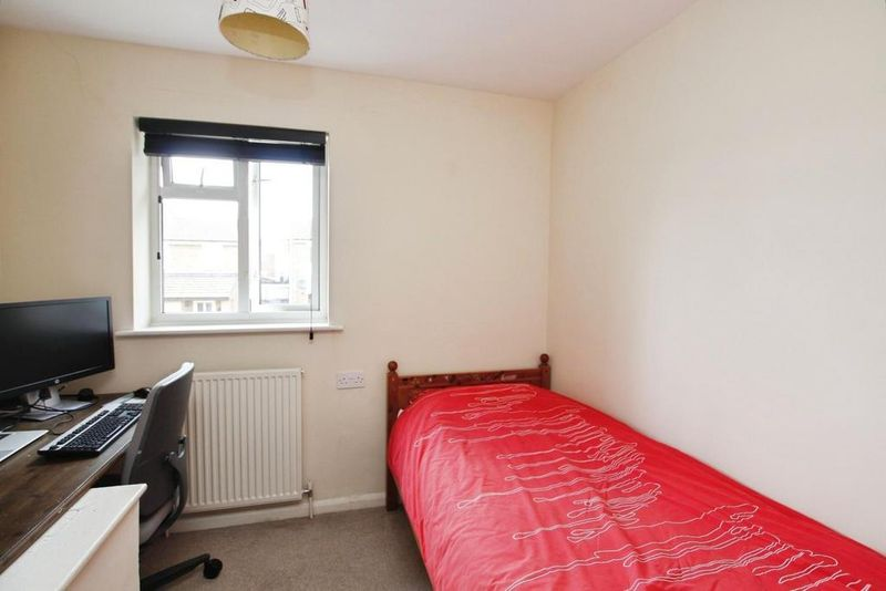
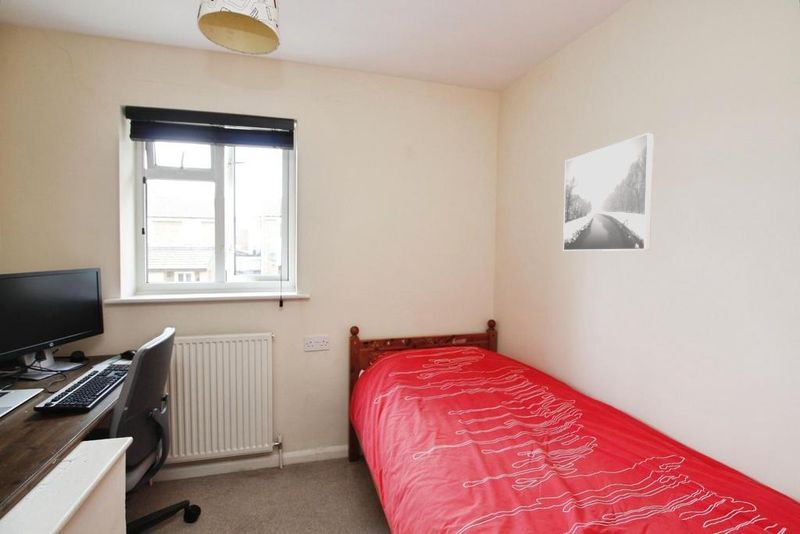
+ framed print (602, 199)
